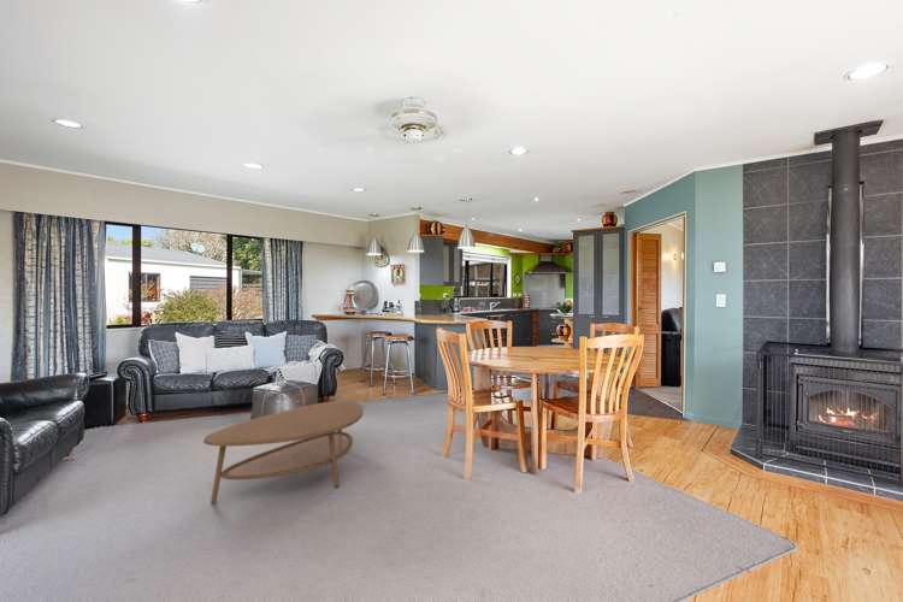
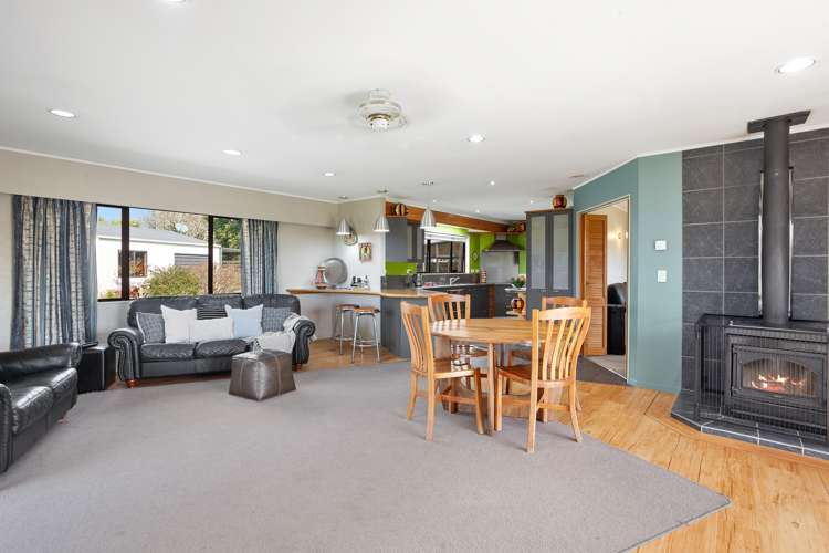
- coffee table (305, 448)
